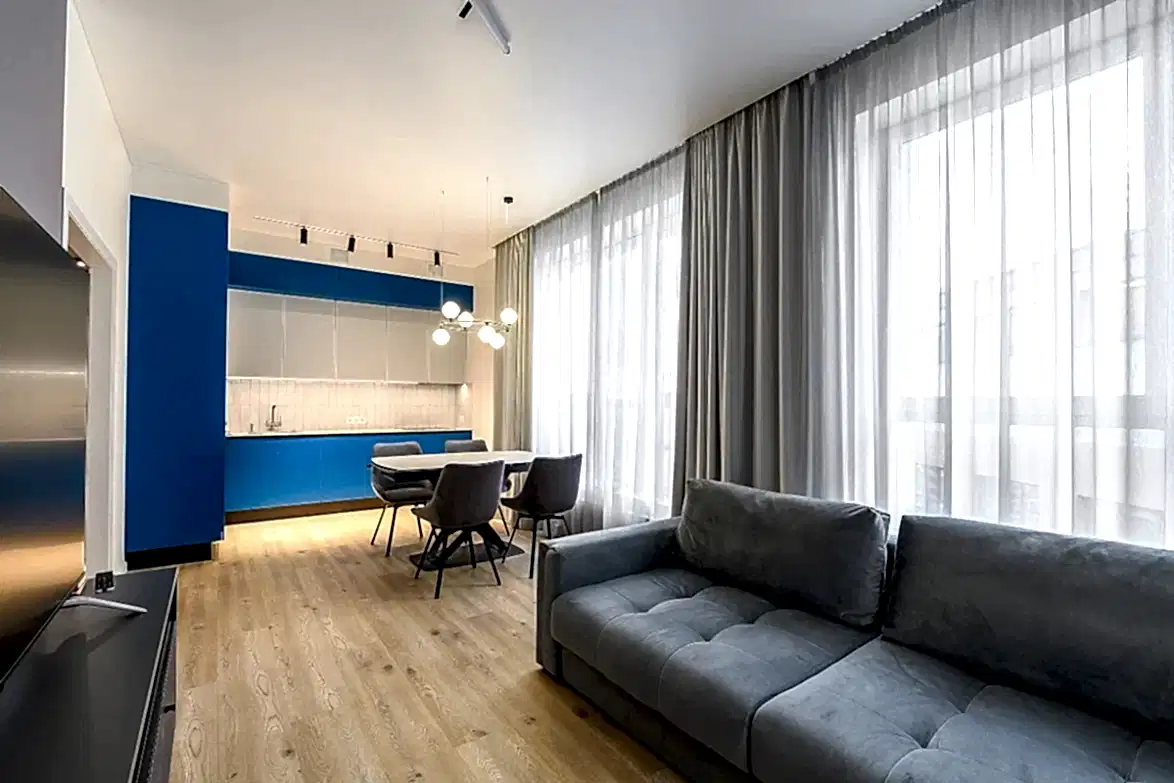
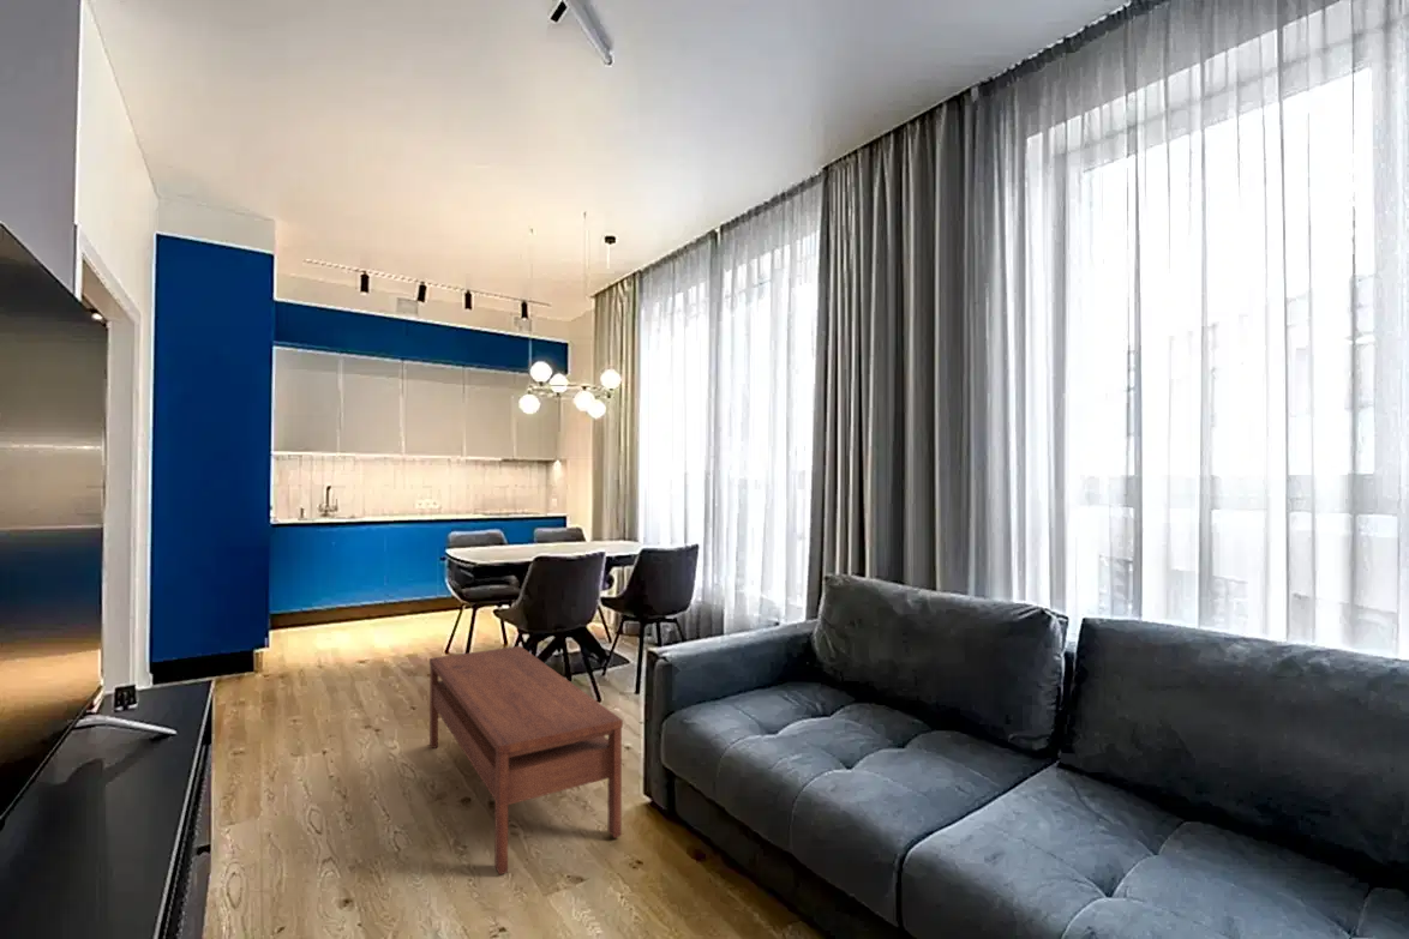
+ coffee table (511, 734)
